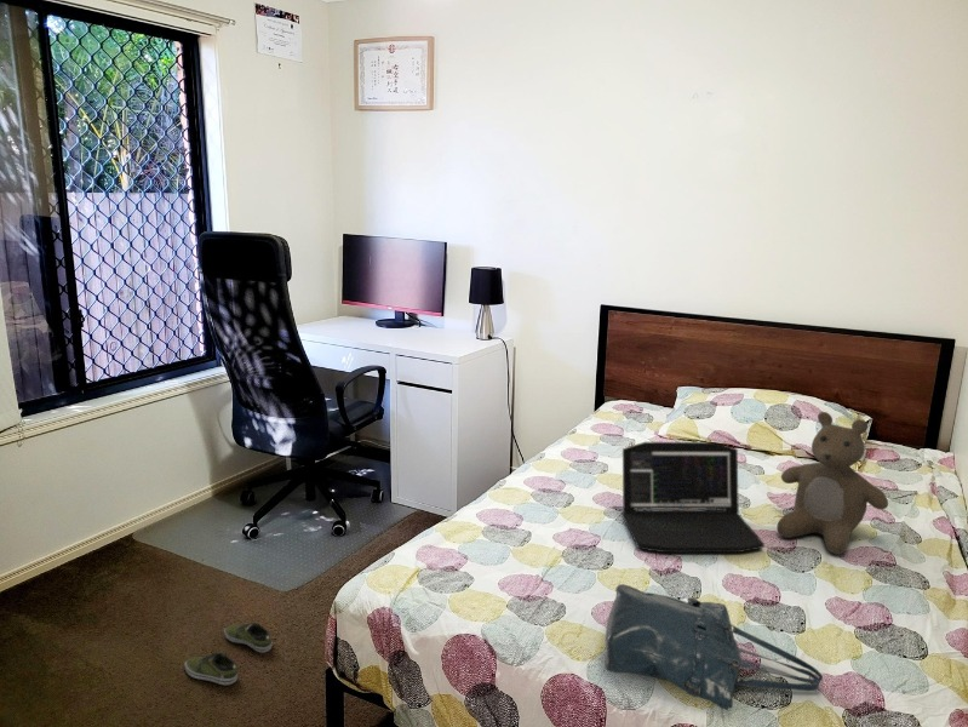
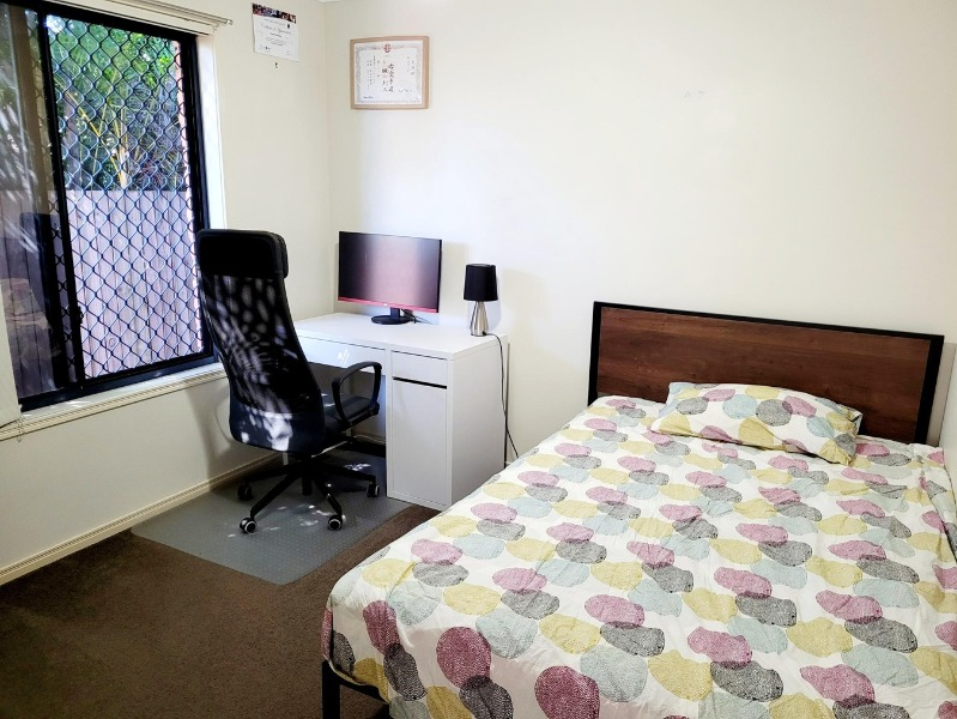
- laptop (691, 494)
- shoe (233, 641)
- teddy bear (827, 479)
- tote bag (711, 641)
